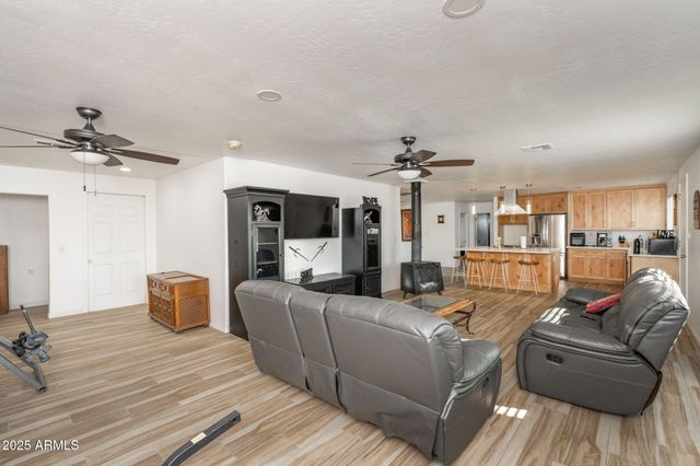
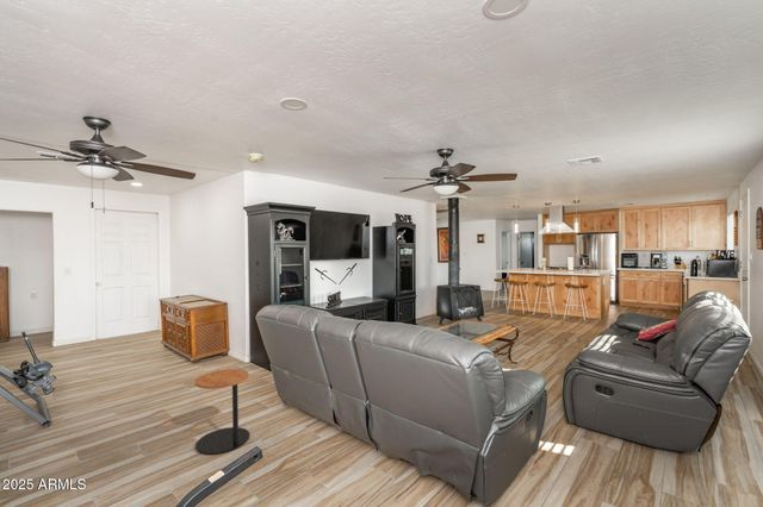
+ side table (232, 408)
